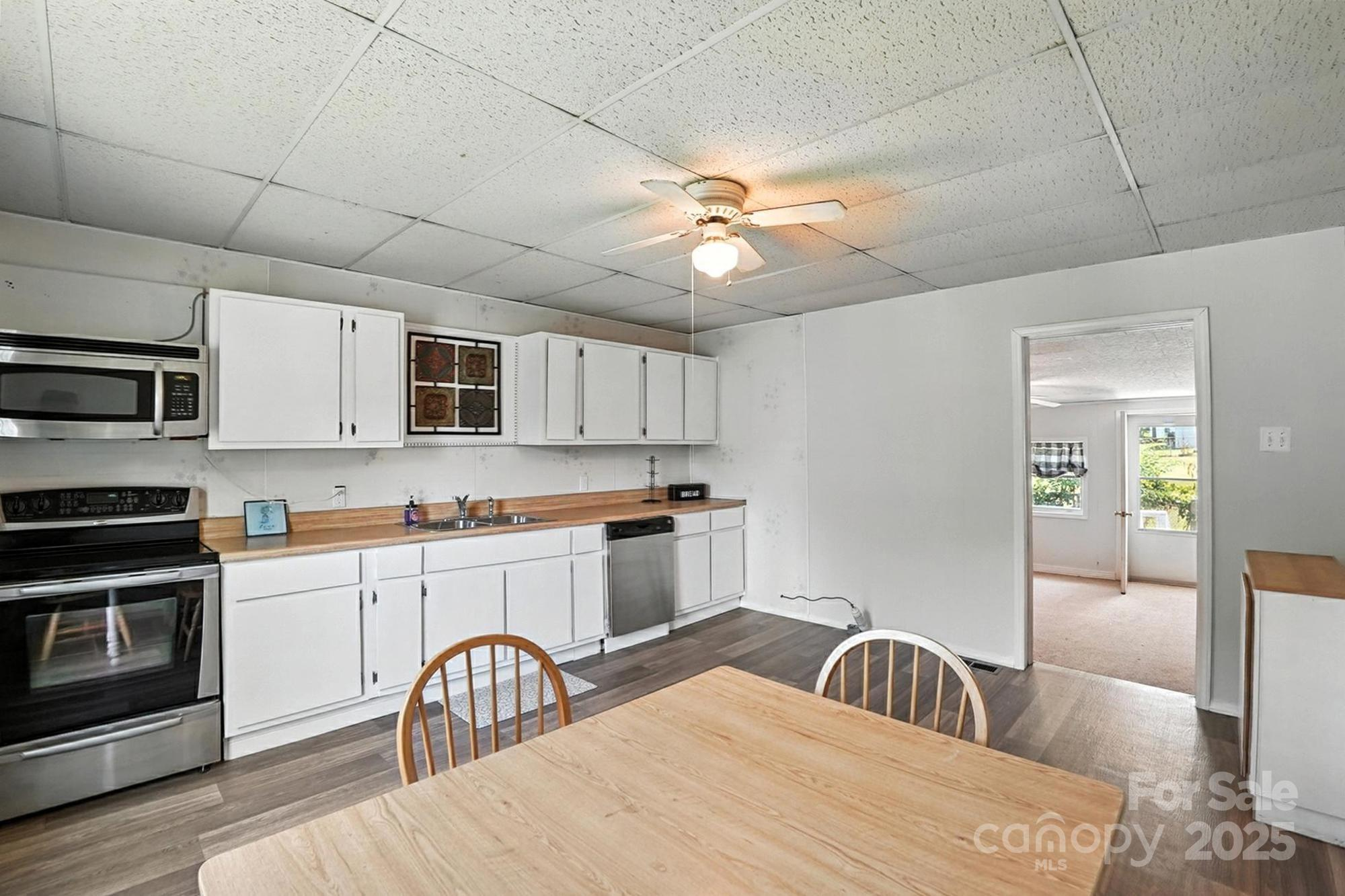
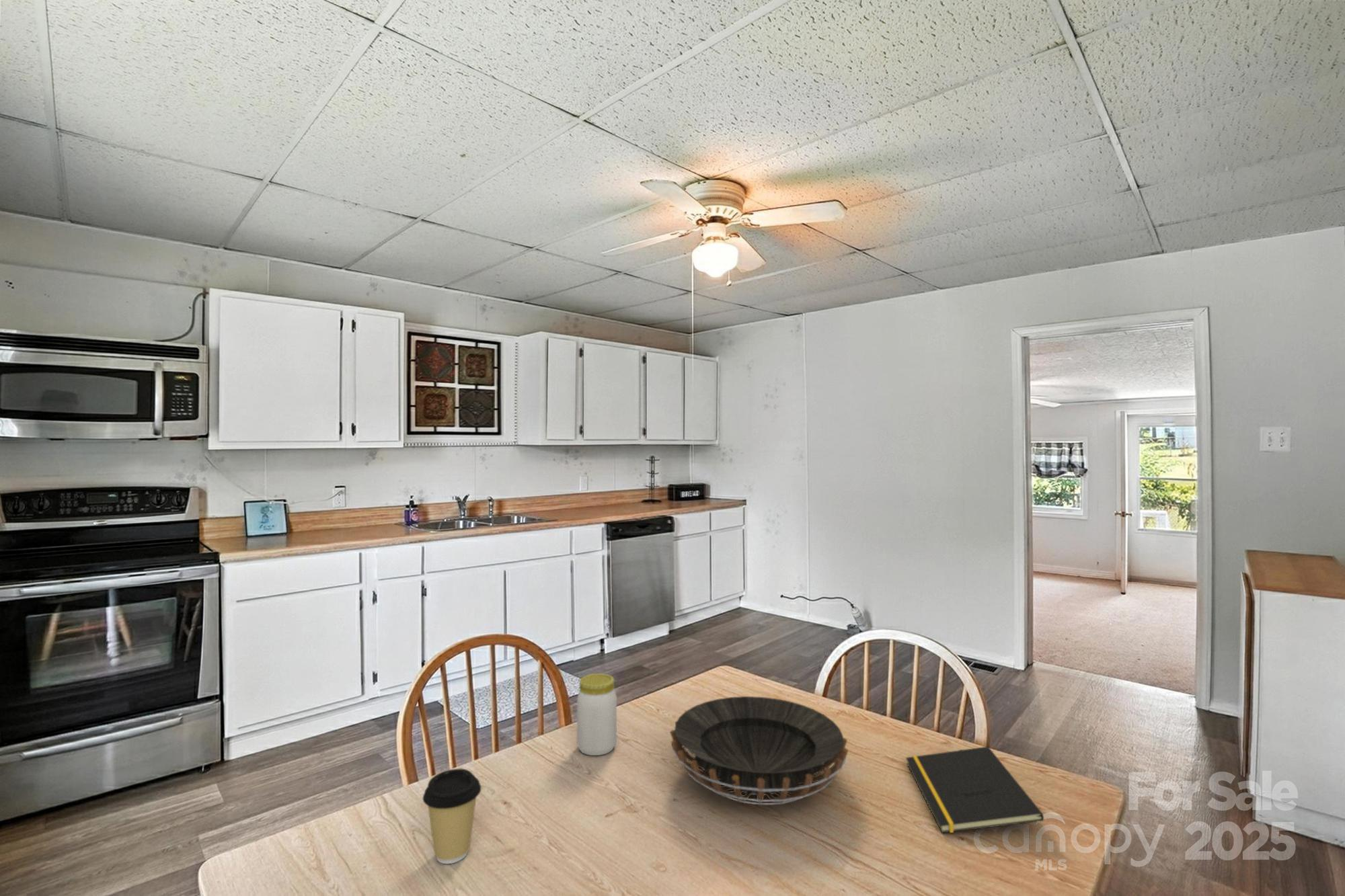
+ coffee cup (452, 817)
+ jar (597, 713)
+ notepad (967, 786)
+ decorative bowl (757, 756)
